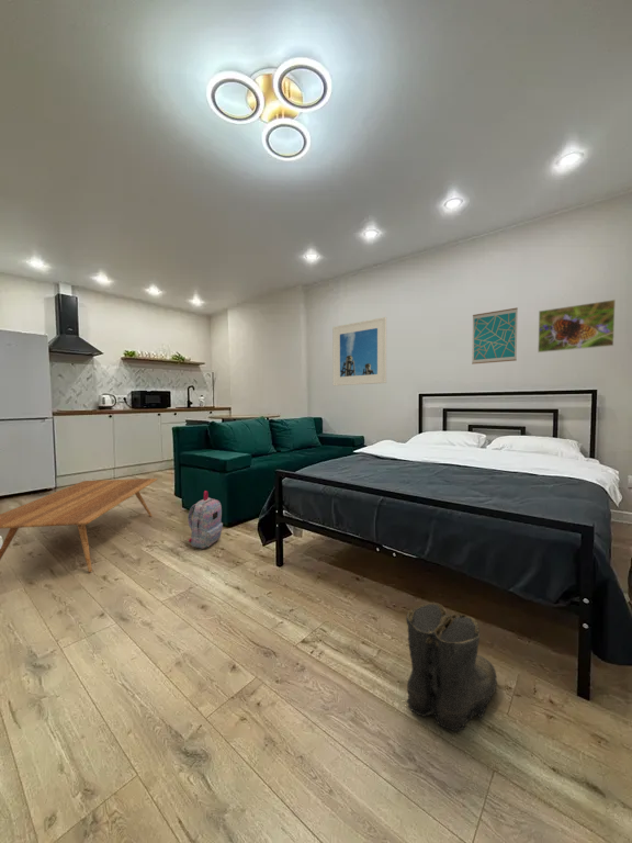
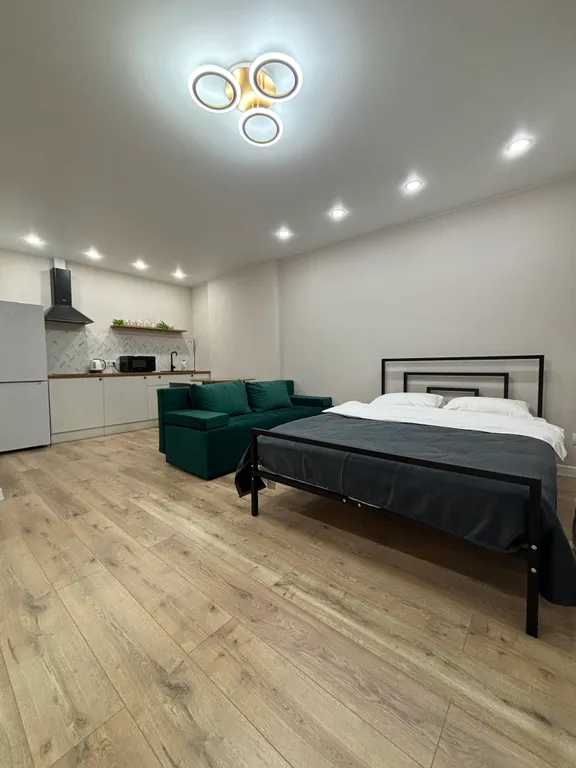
- backpack (204, 517)
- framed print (574, 327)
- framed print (358, 353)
- boots (452, 650)
- wall art (494, 337)
- coffee table (86, 518)
